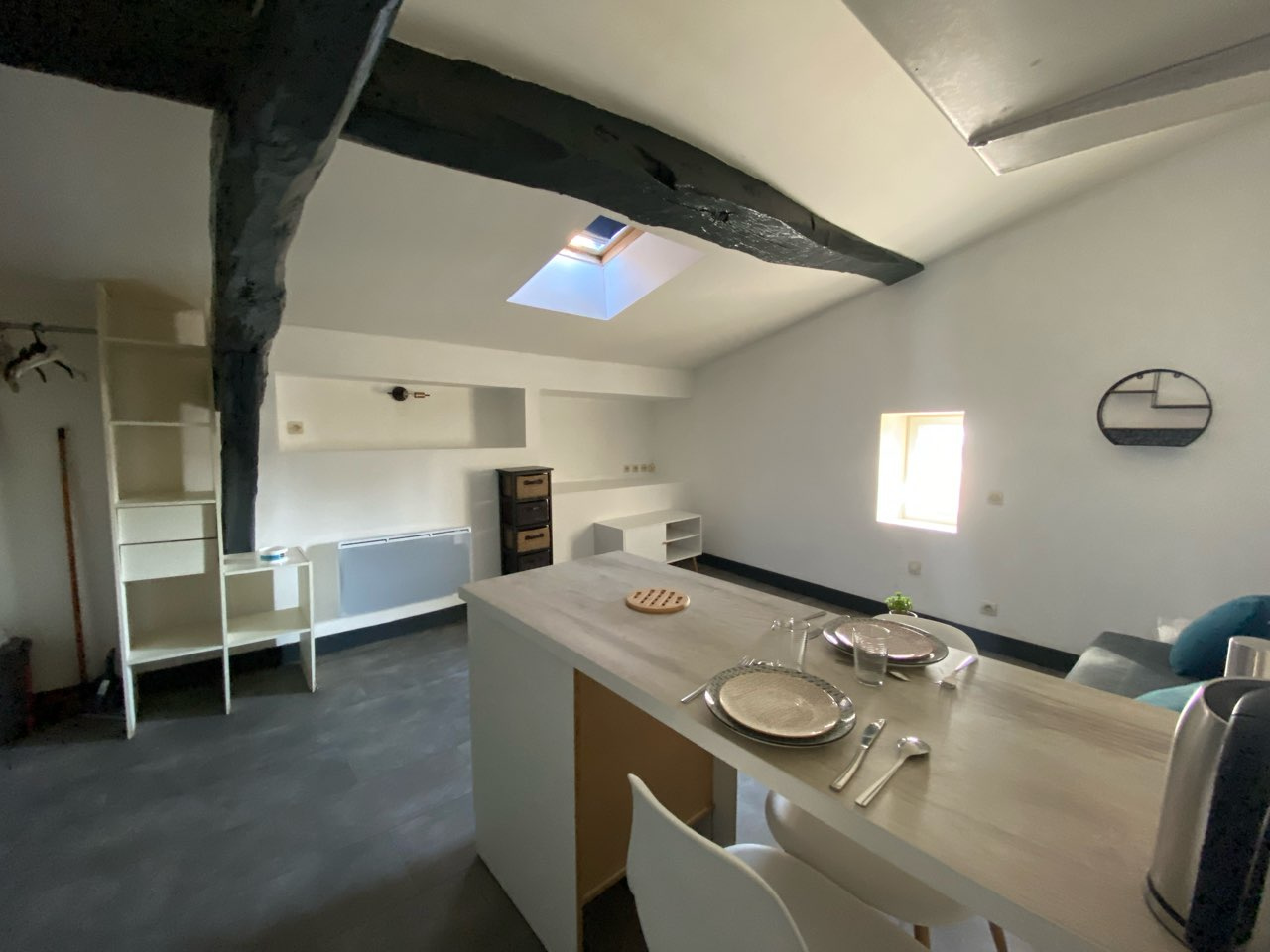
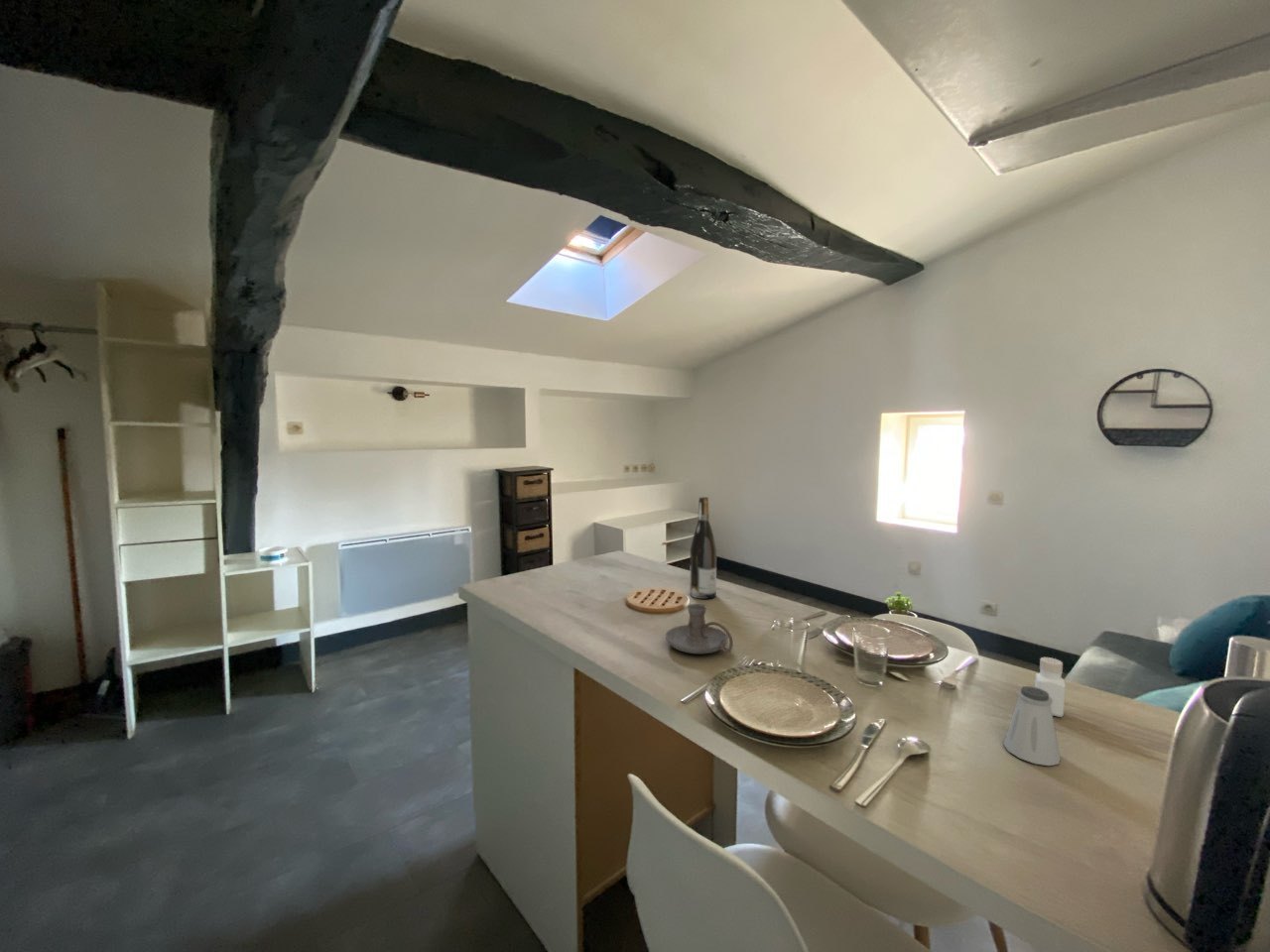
+ wine bottle (703, 545)
+ saltshaker (1033, 721)
+ pepper shaker (1050, 685)
+ candle holder (701, 629)
